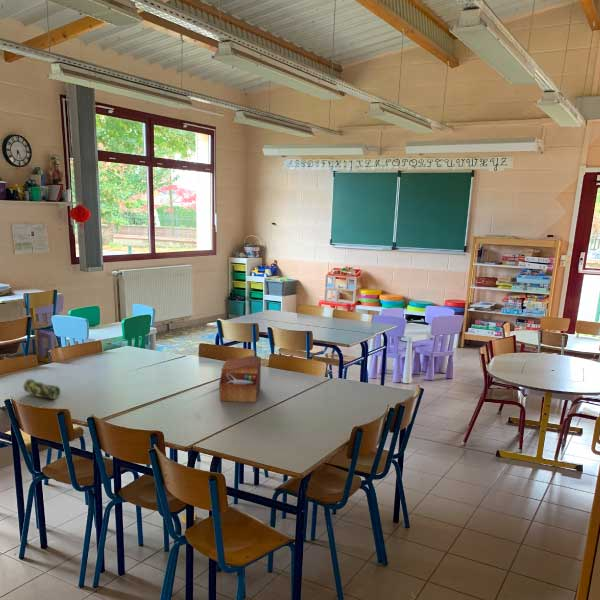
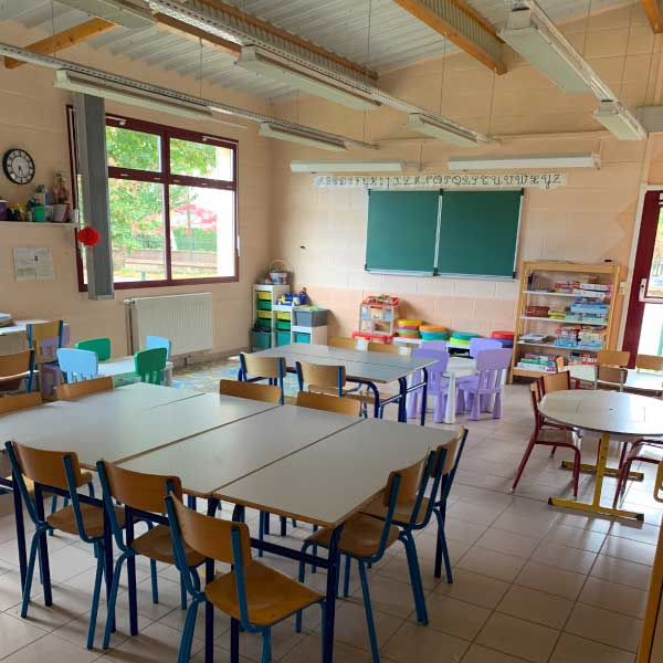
- sewing box (239, 378)
- pencil case (41, 389)
